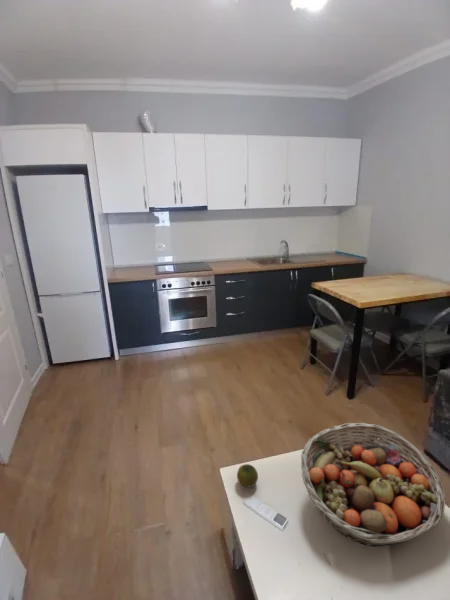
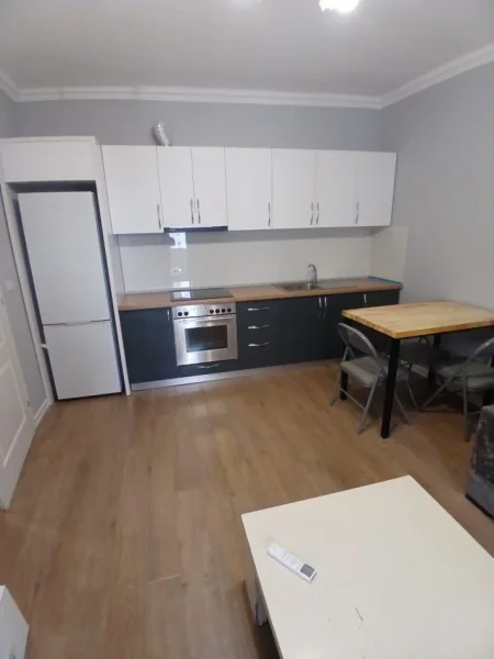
- fruit (247, 475)
- fruit basket (368, 481)
